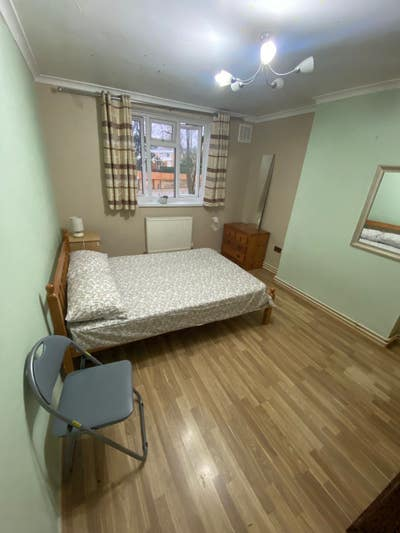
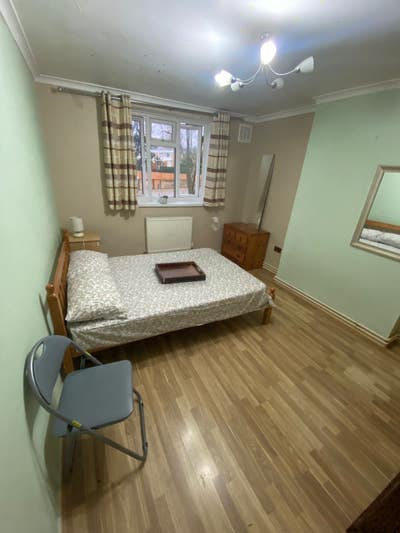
+ serving tray (179, 271)
